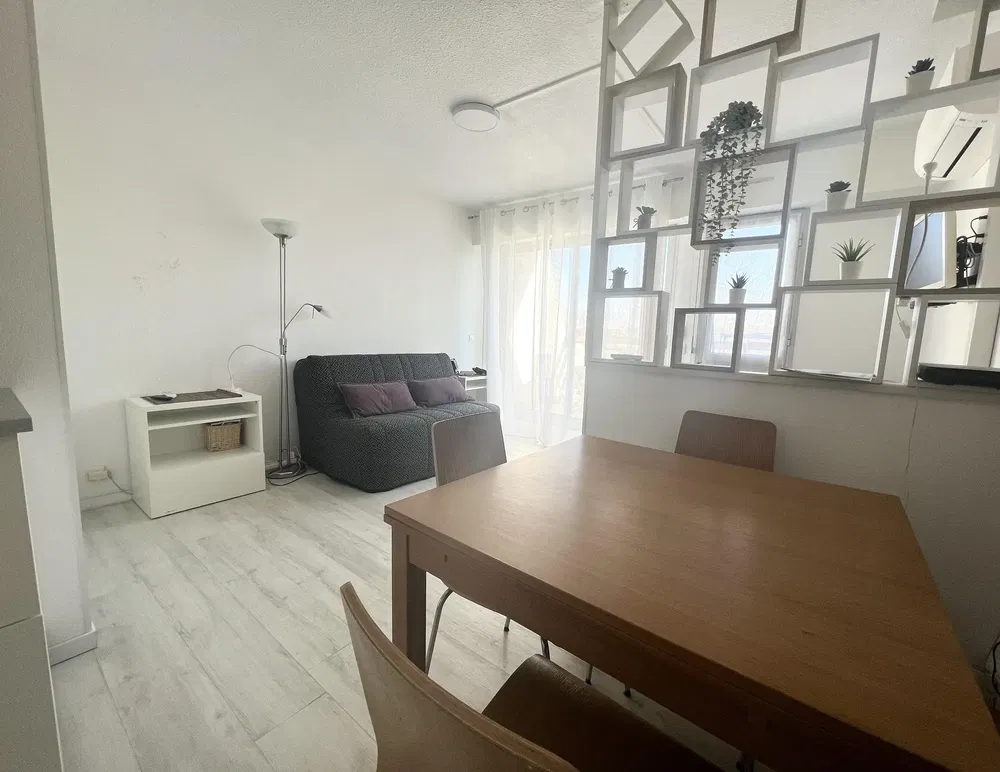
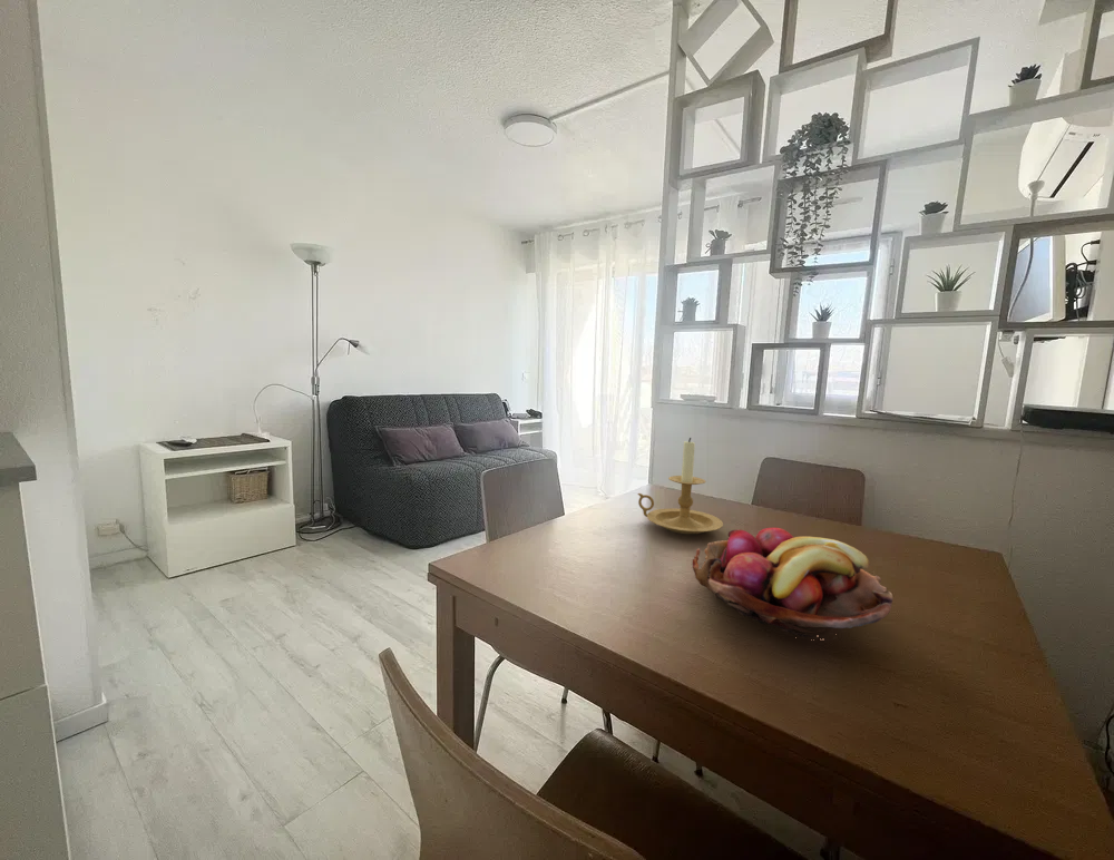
+ candle holder (686, 482)
+ fruit basket (784, 571)
